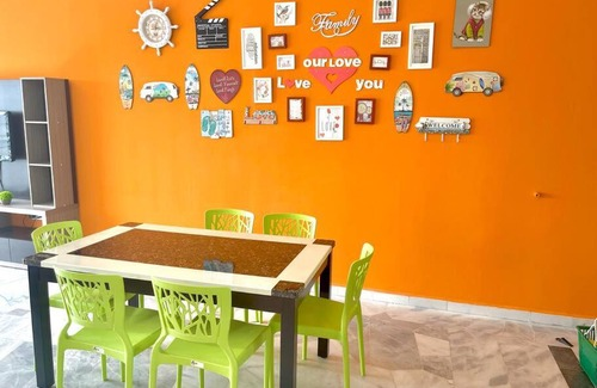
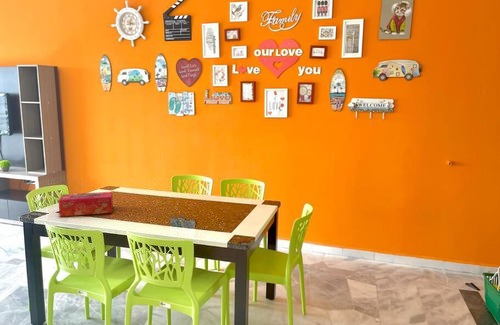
+ tissue box (87, 203)
